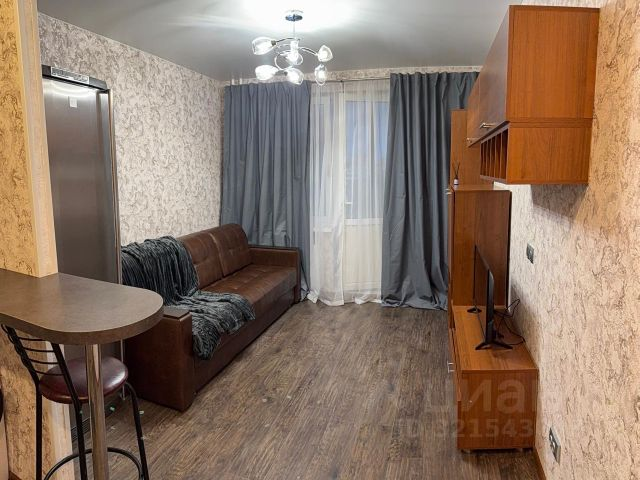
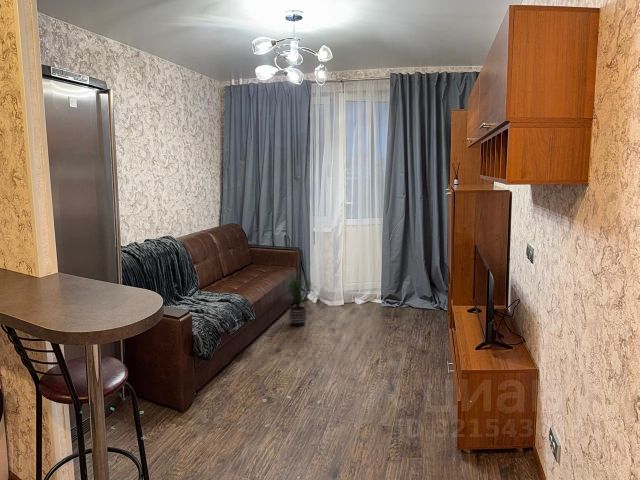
+ potted plant (297, 301)
